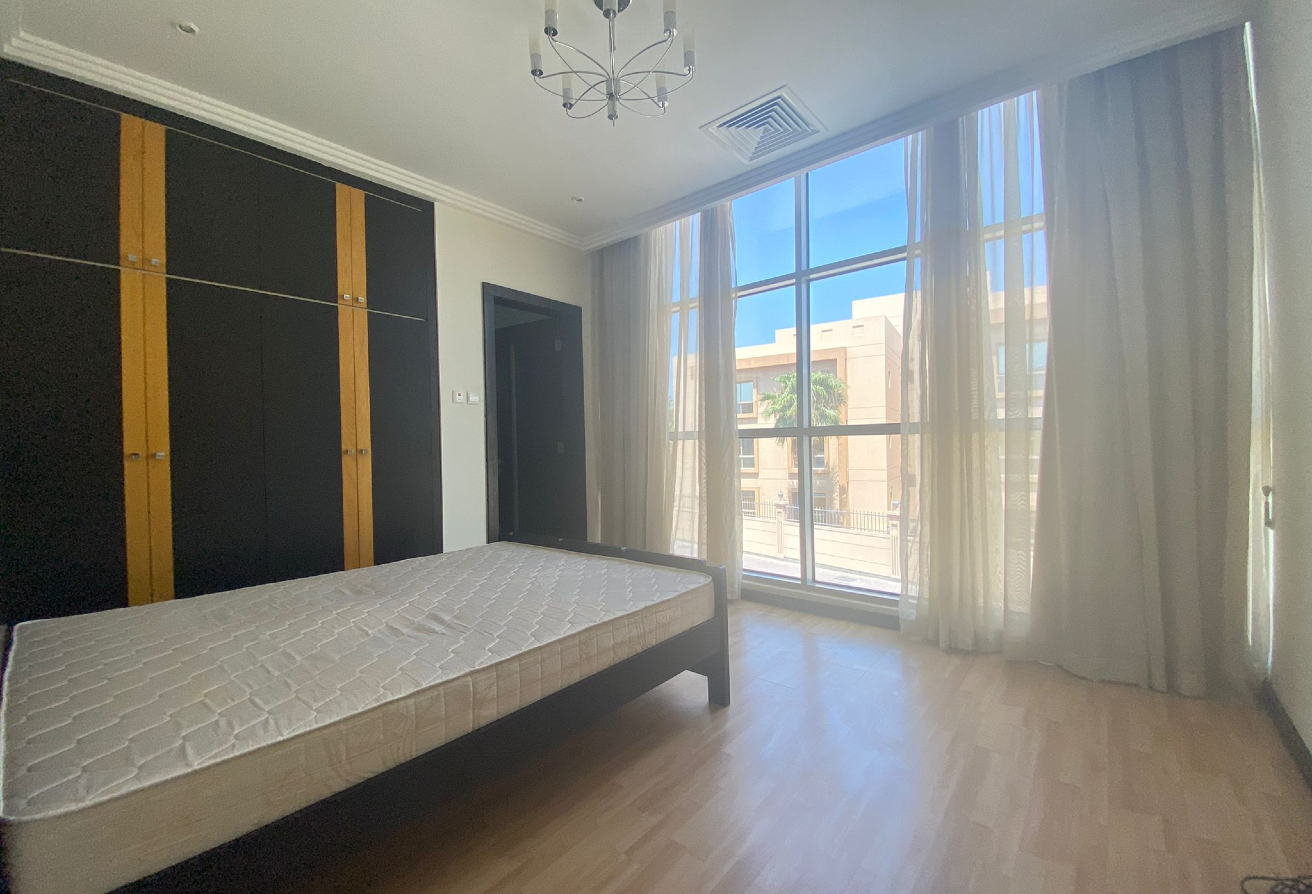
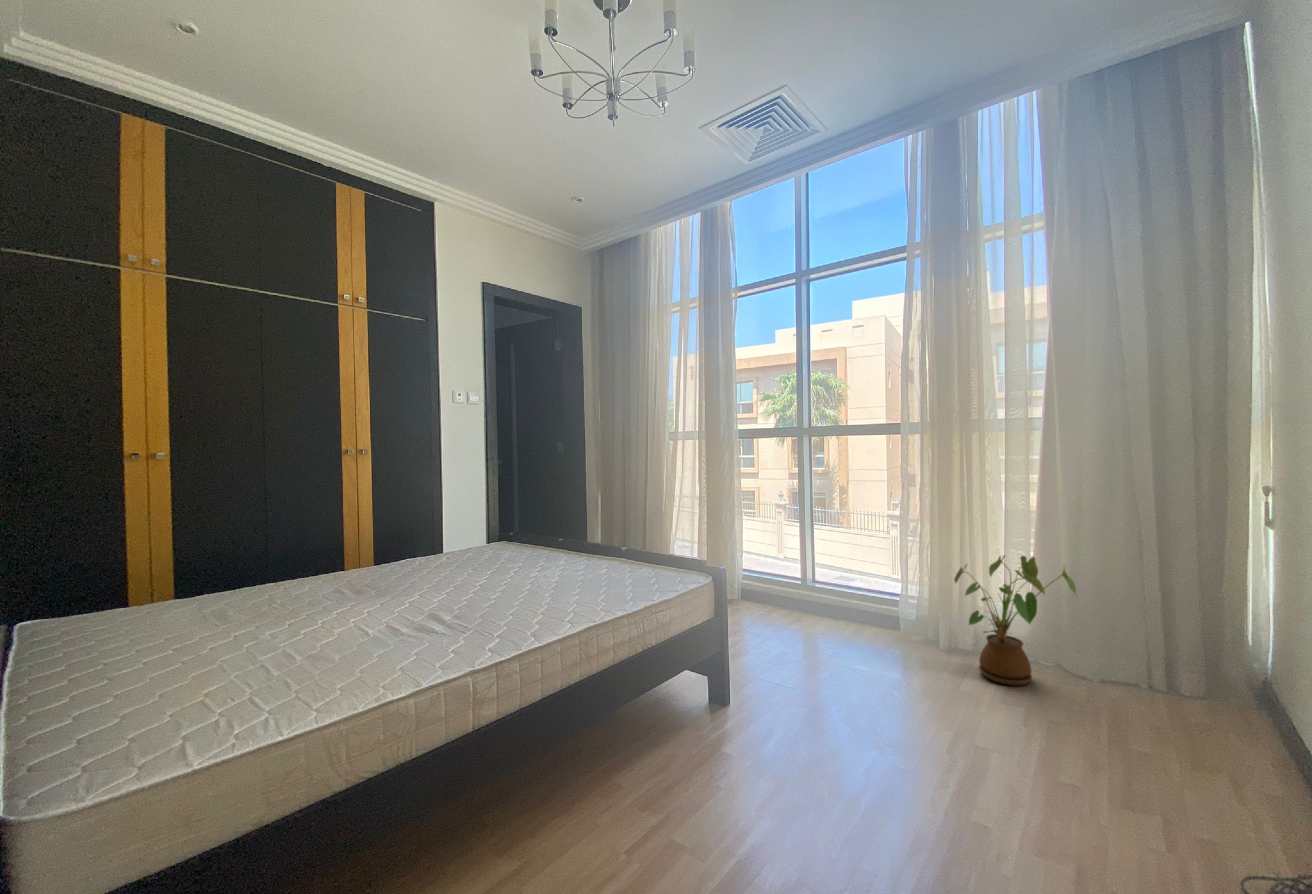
+ house plant (1011, 620)
